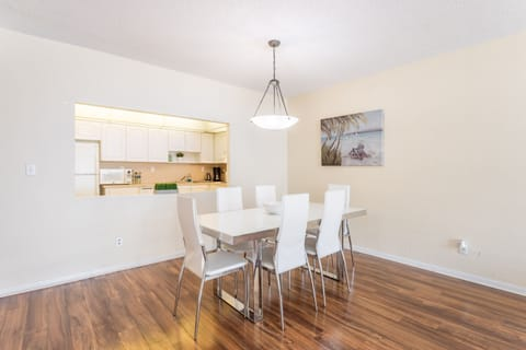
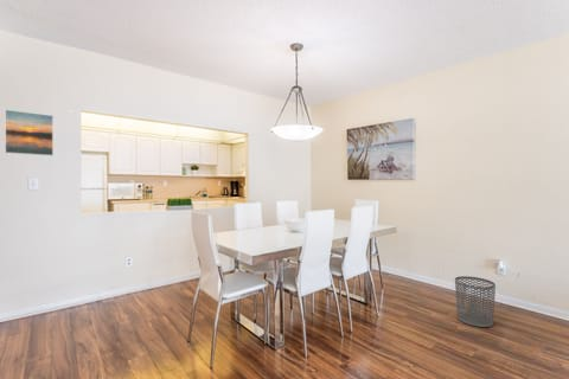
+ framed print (30, 133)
+ waste bin (474, 301)
